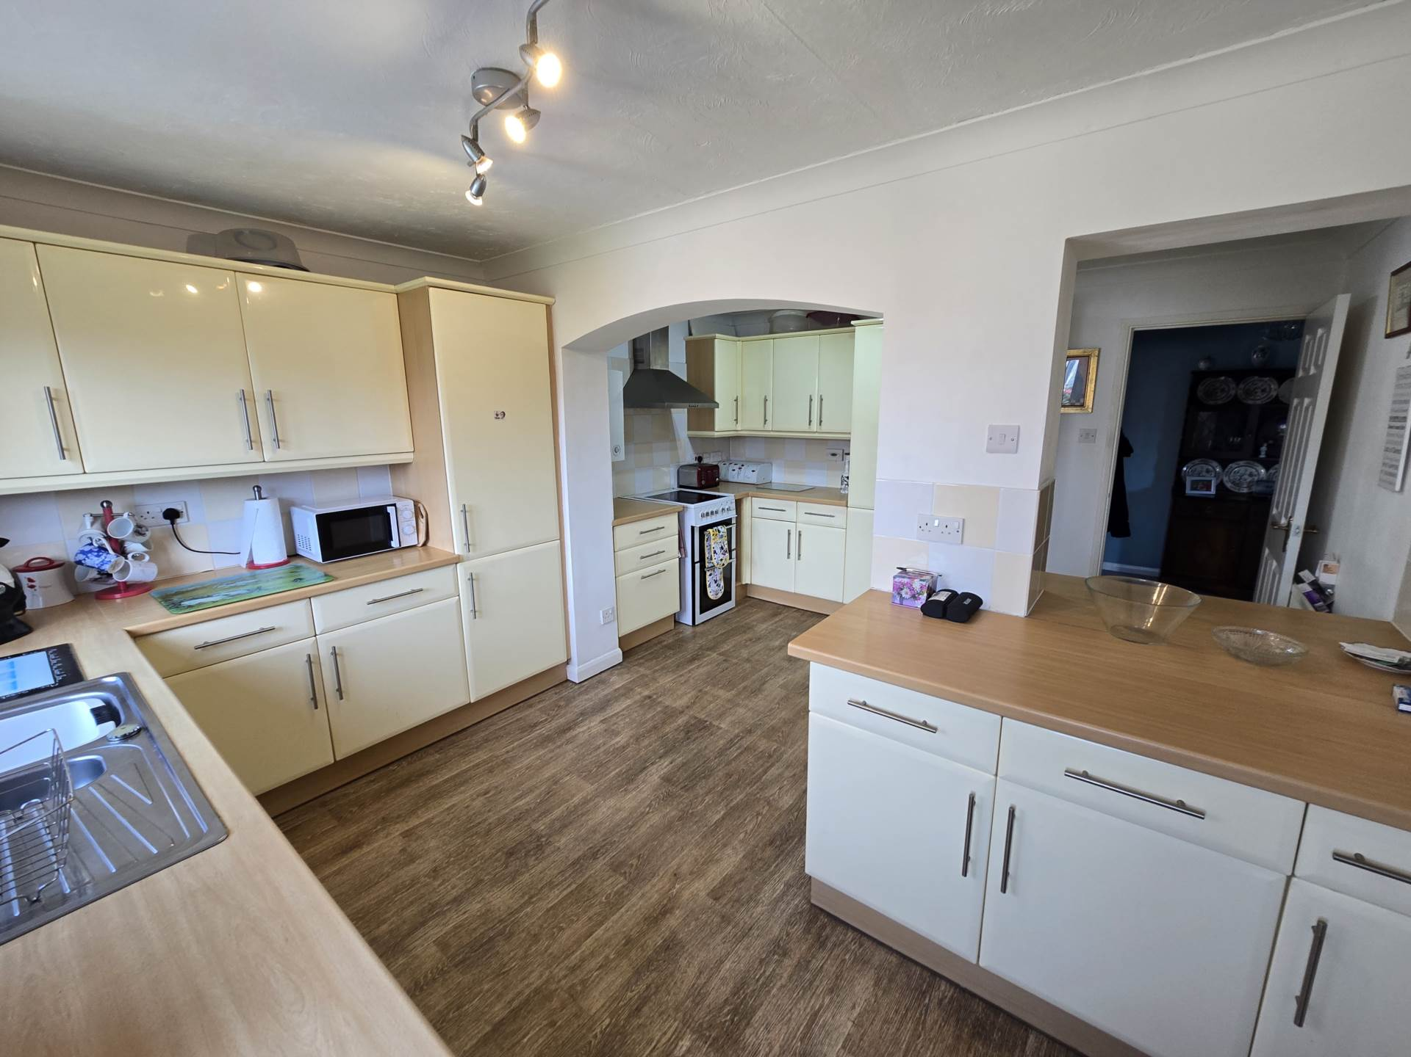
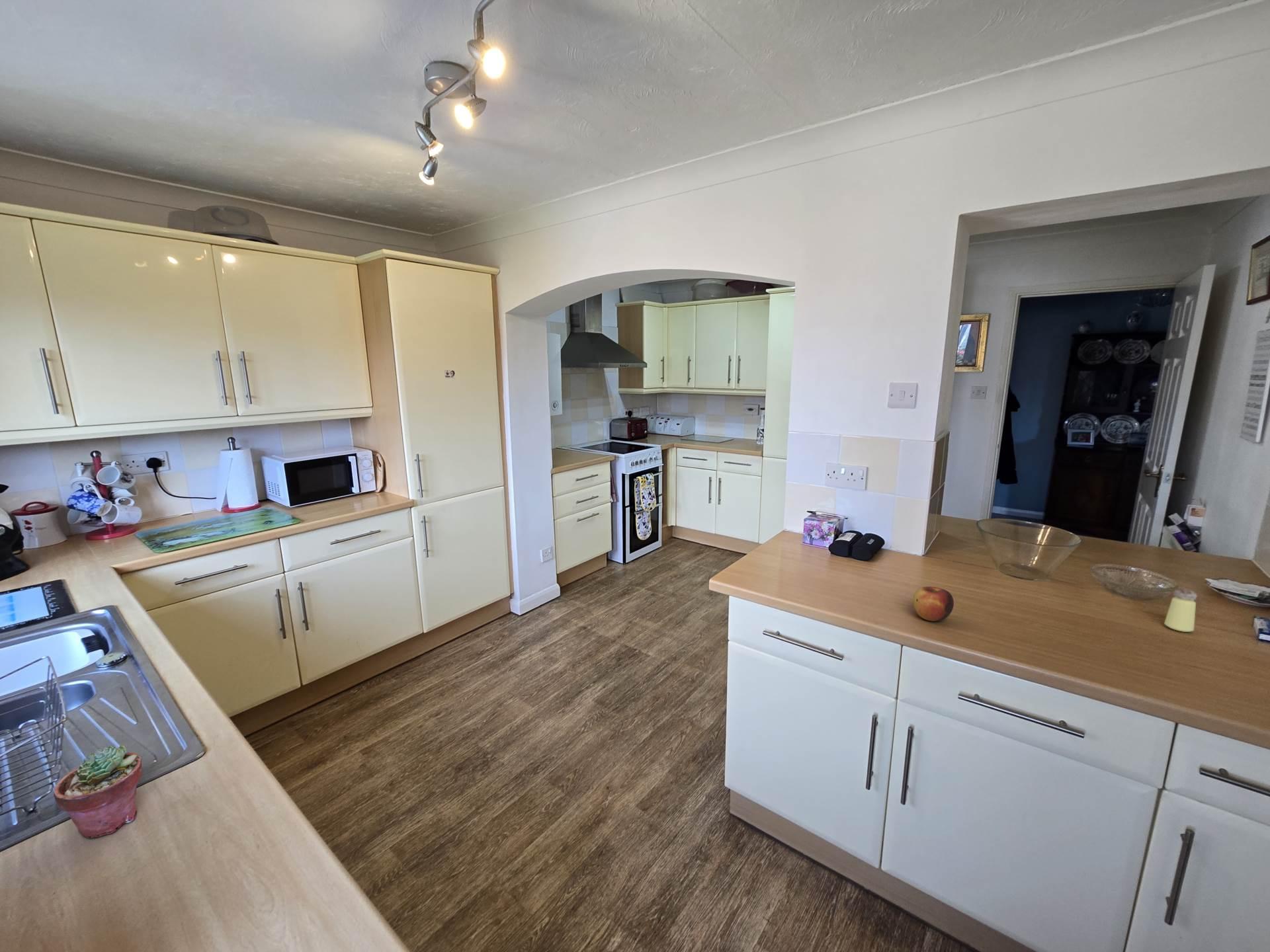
+ apple (932, 604)
+ saltshaker (1182, 609)
+ potted succulent (102, 787)
